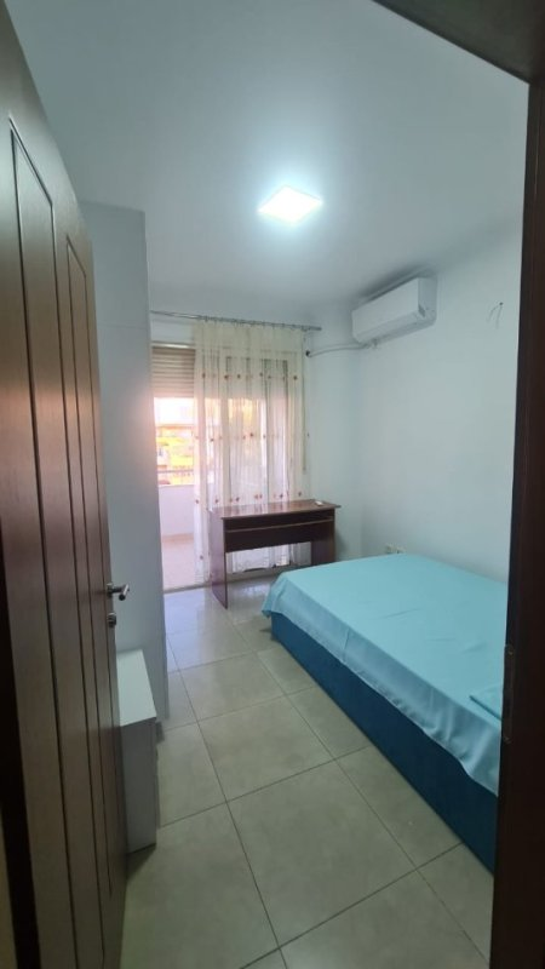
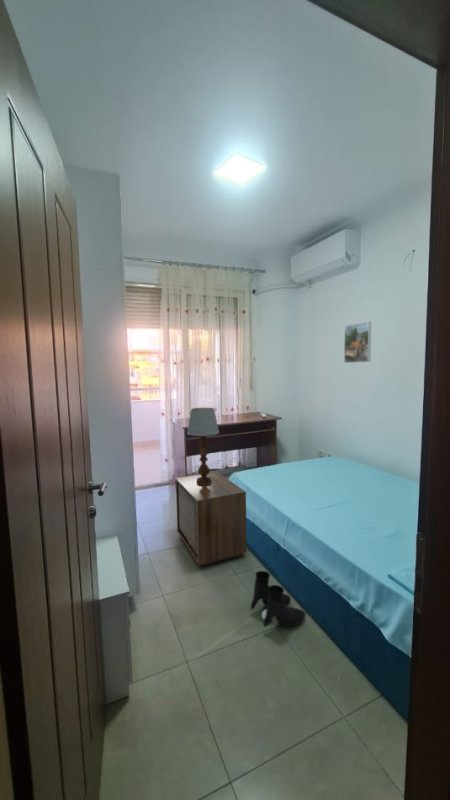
+ table lamp (203, 445)
+ nightstand (209, 515)
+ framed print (357, 343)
+ boots (277, 595)
